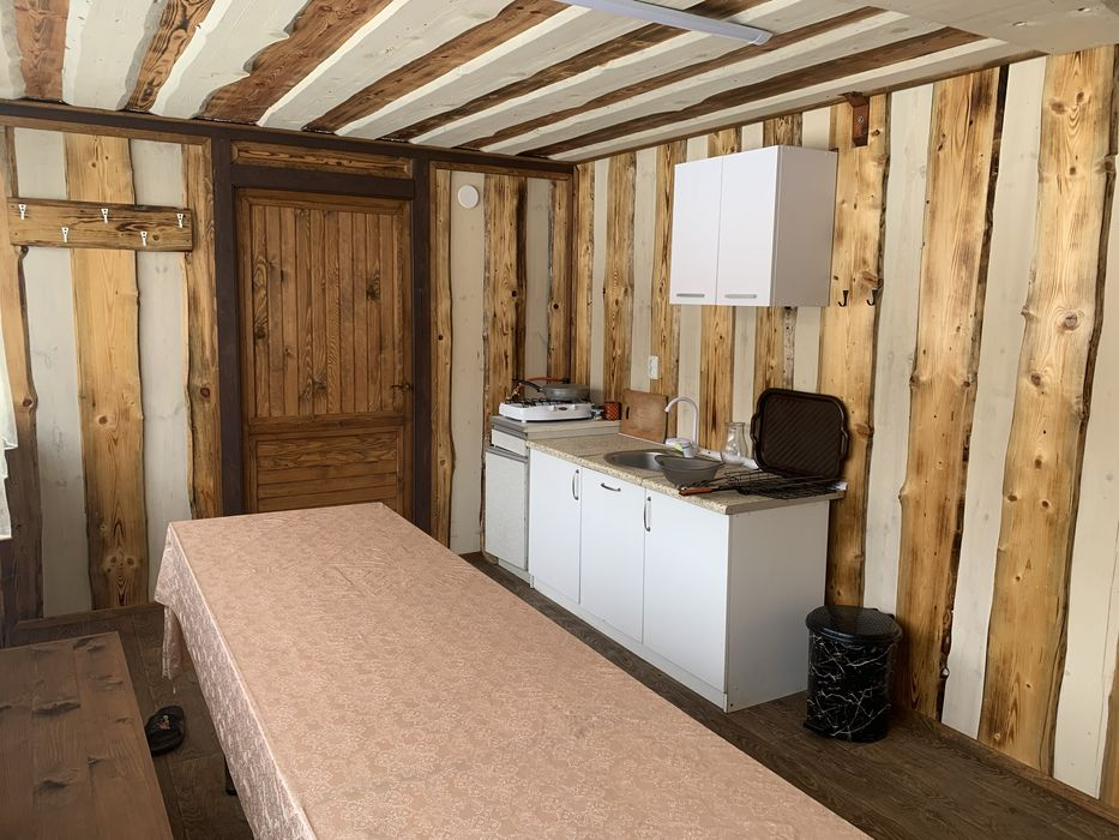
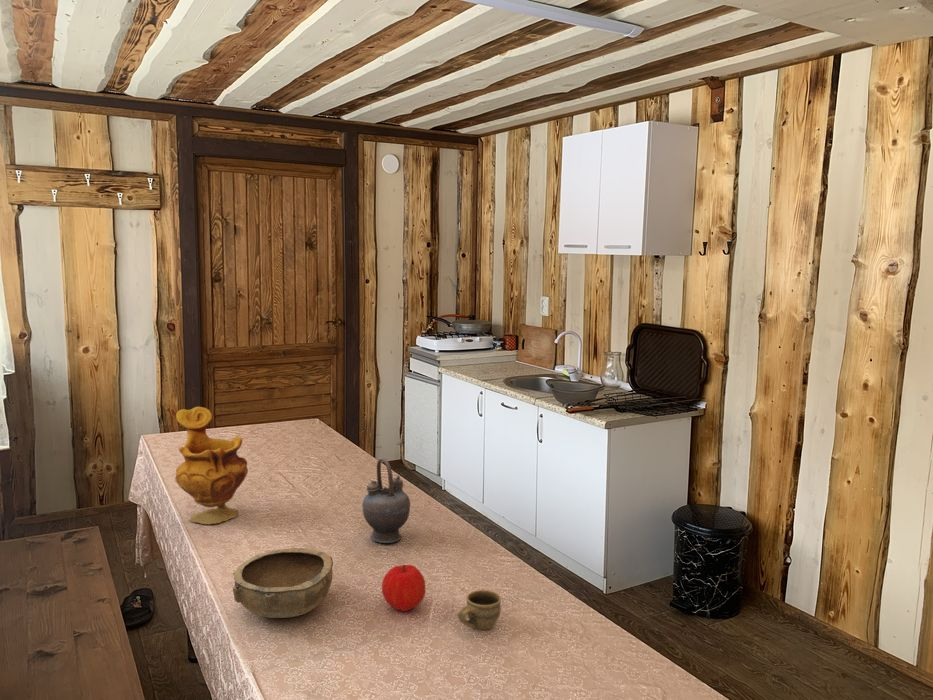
+ vase (209, 465)
+ fruit (403, 586)
+ bowl (282, 587)
+ teapot (384, 497)
+ cup (477, 612)
